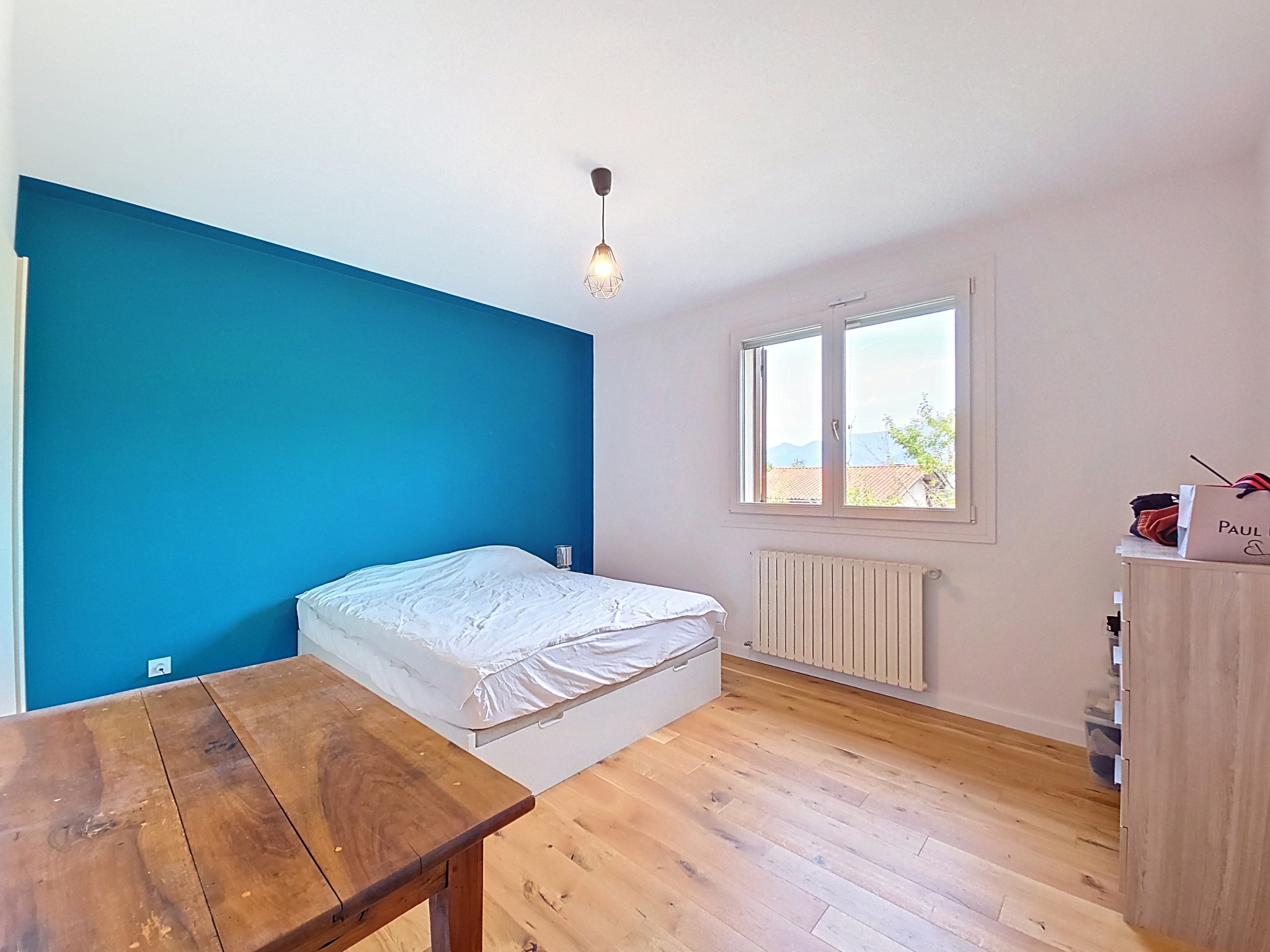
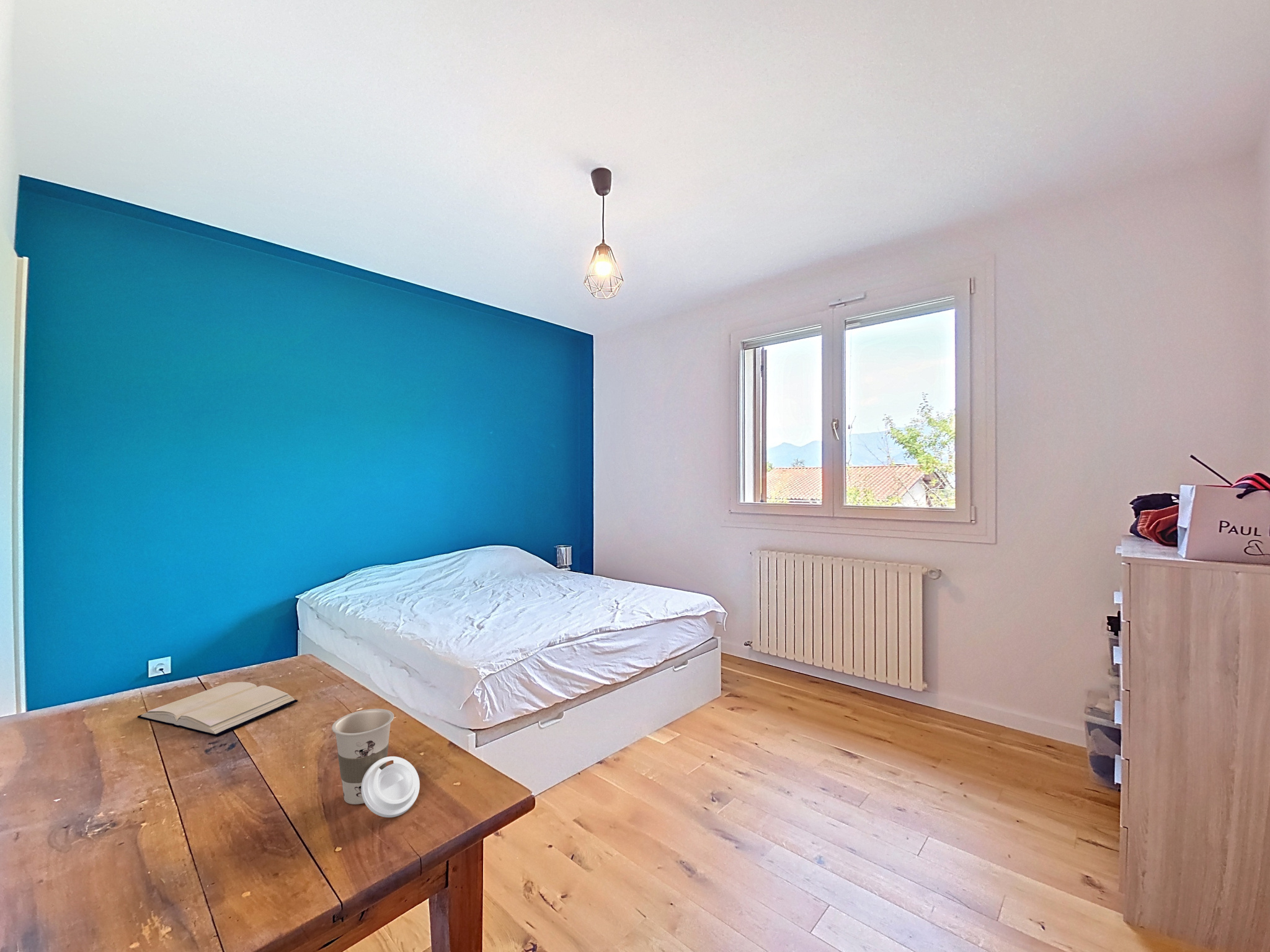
+ hardback book (220, 703)
+ cup (375, 762)
